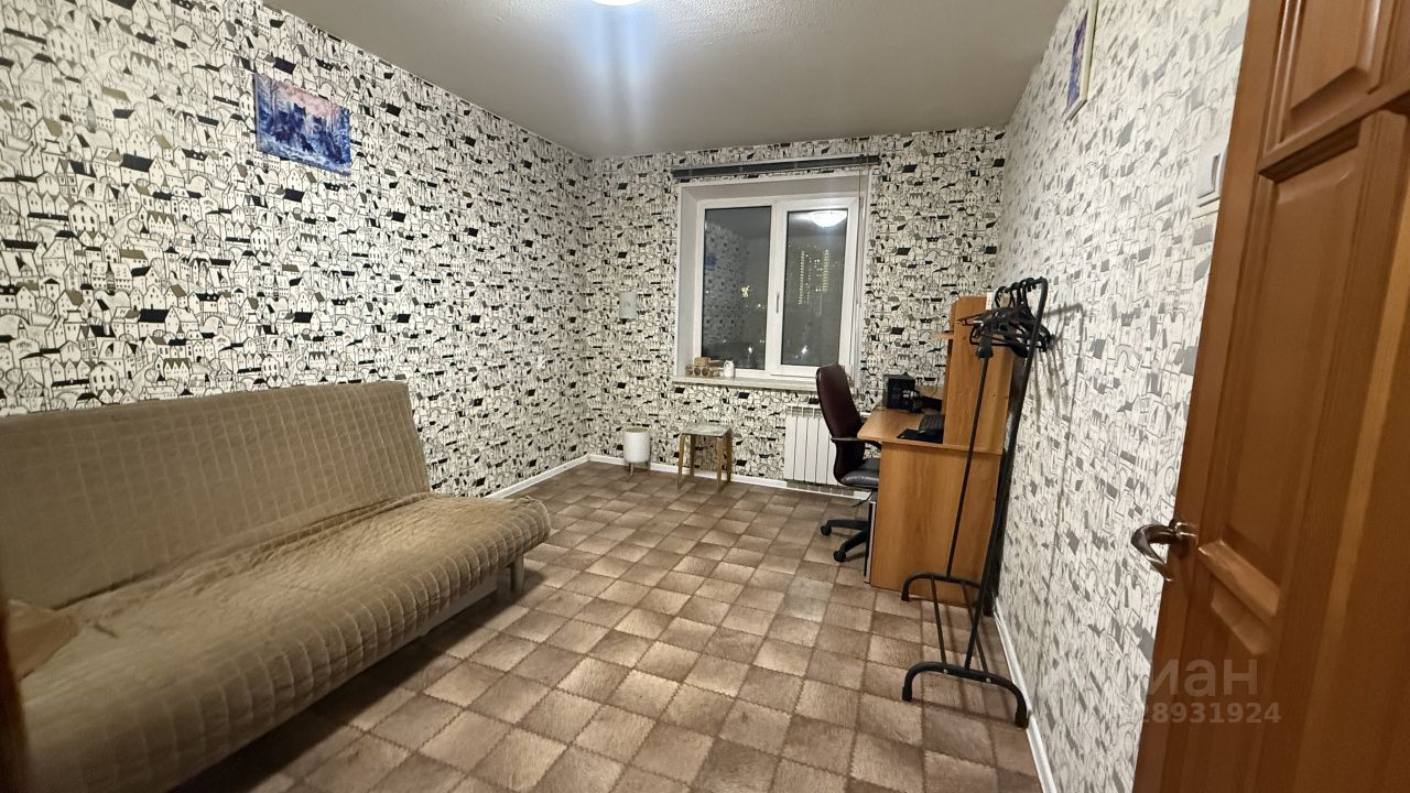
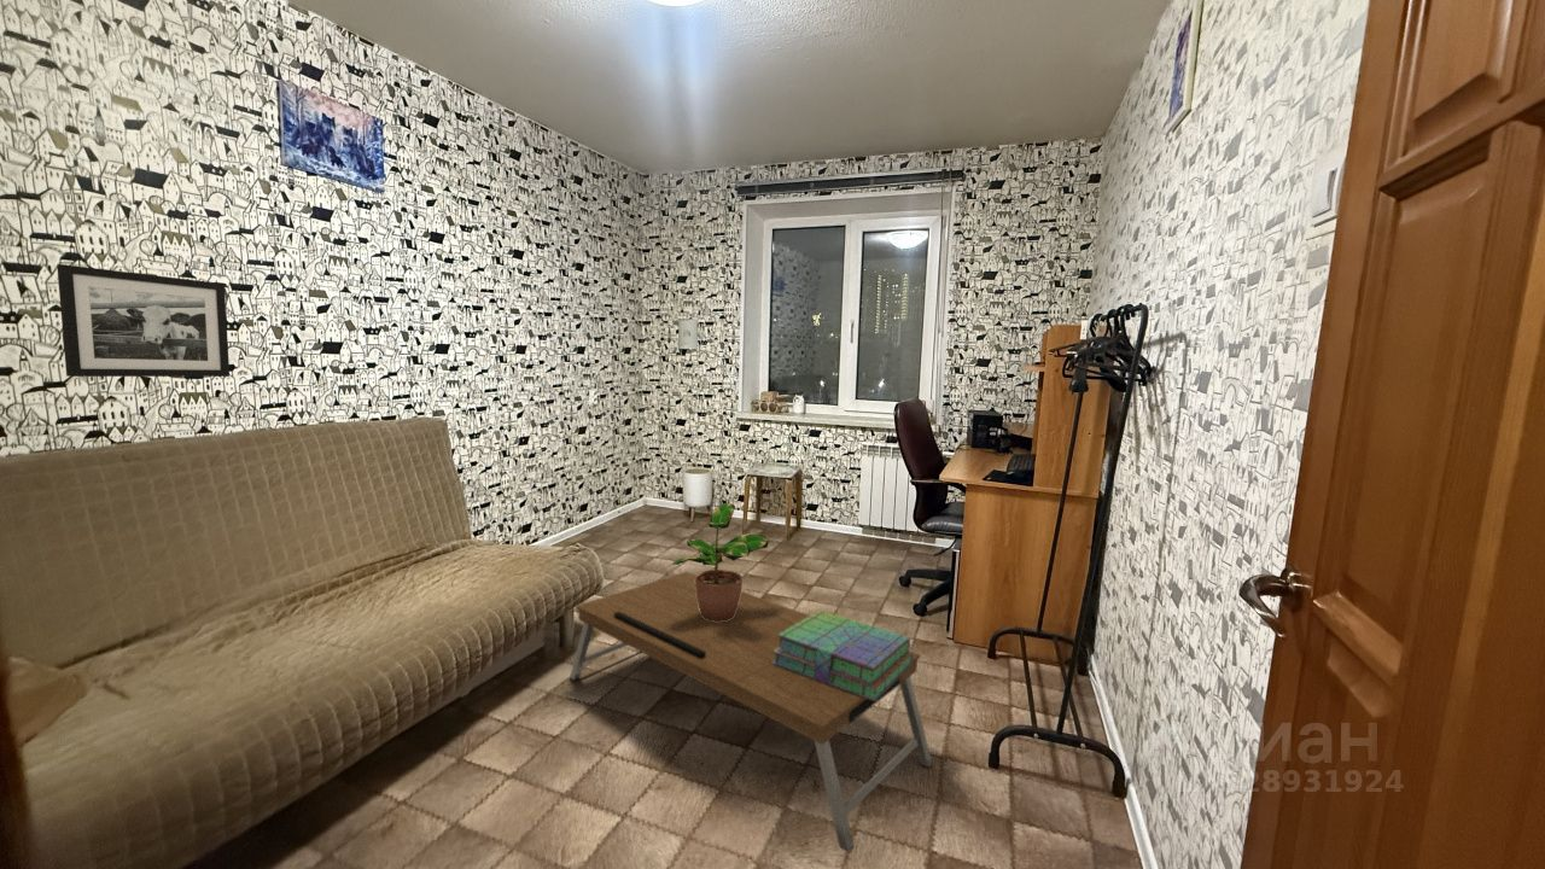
+ stack of books (844, 643)
+ potted plant (719, 558)
+ coffee table (734, 670)
+ picture frame (151, 326)
